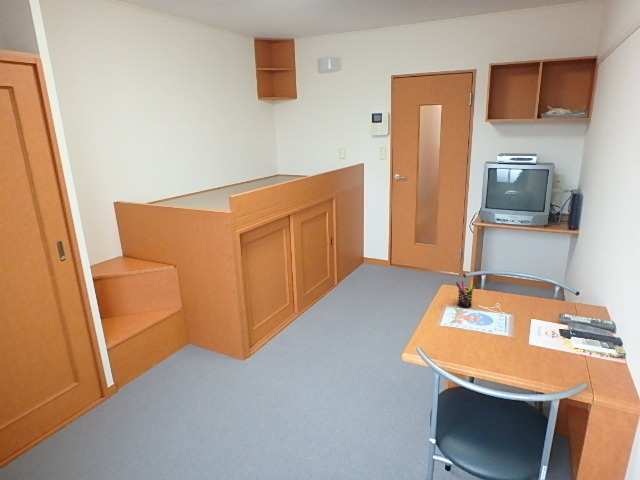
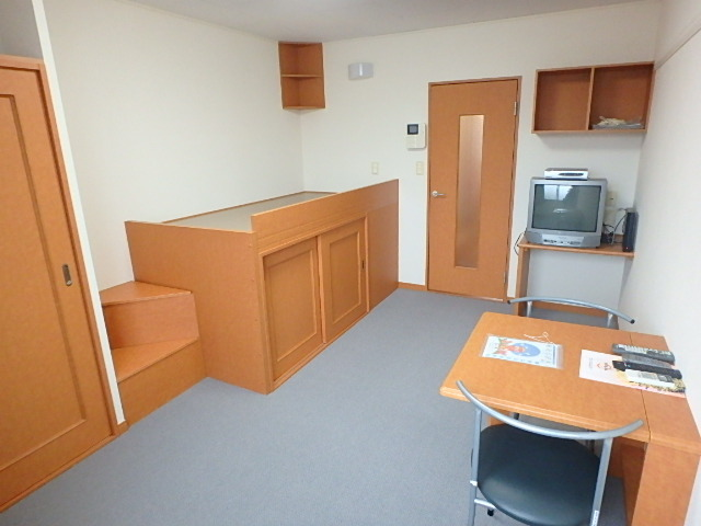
- pen holder (466, 292)
